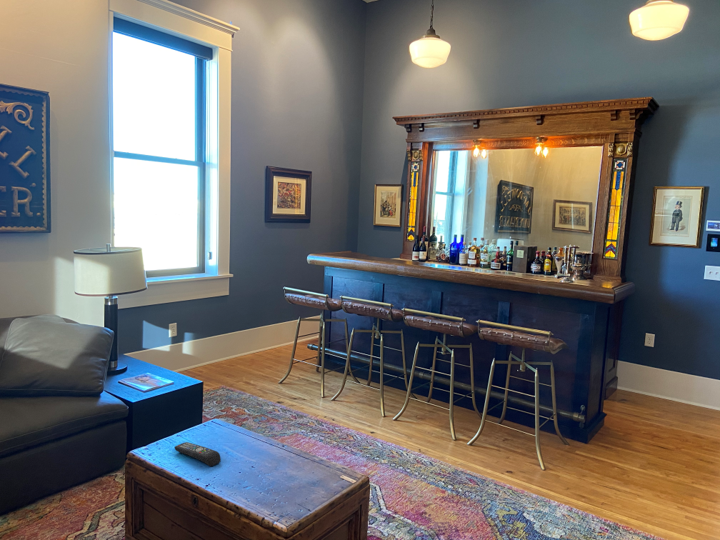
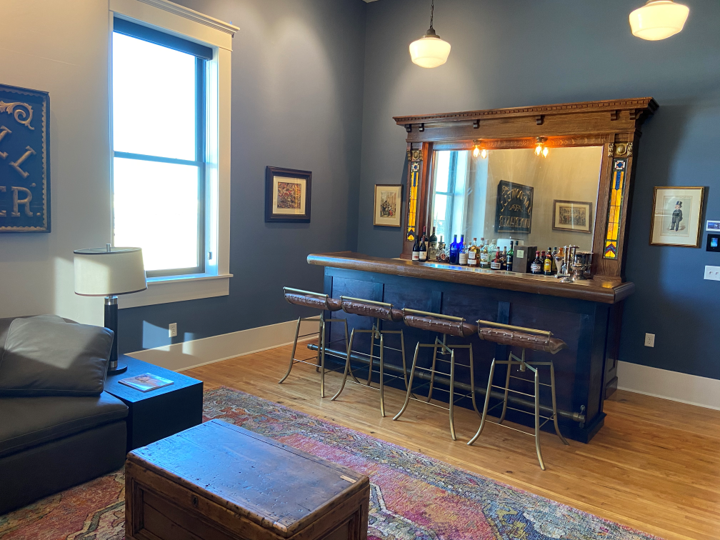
- remote control (197, 452)
